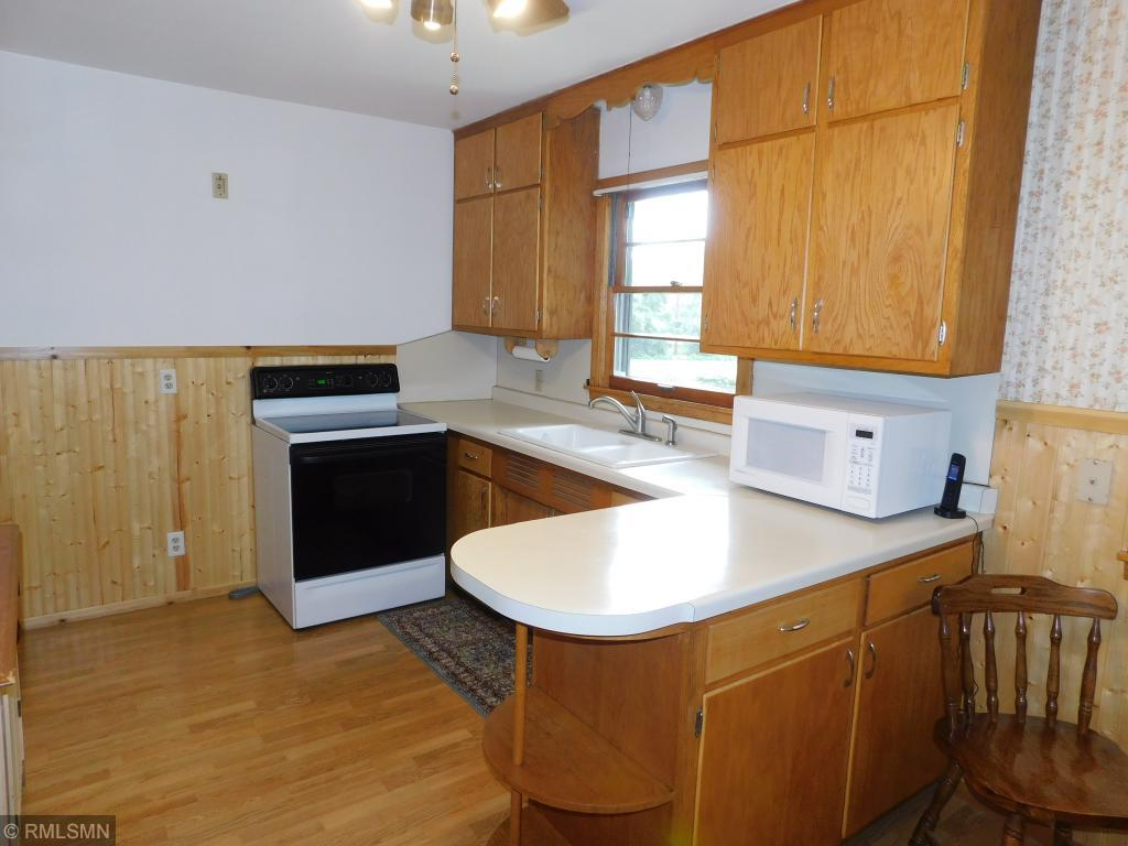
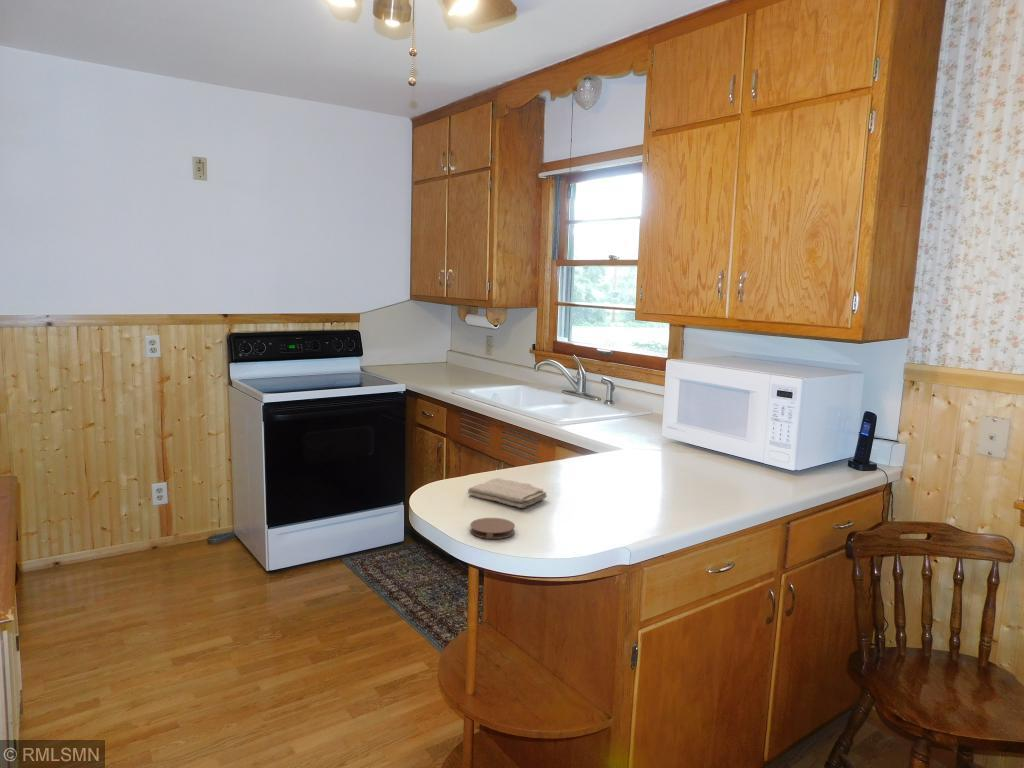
+ coaster (492, 527)
+ washcloth (507, 491)
